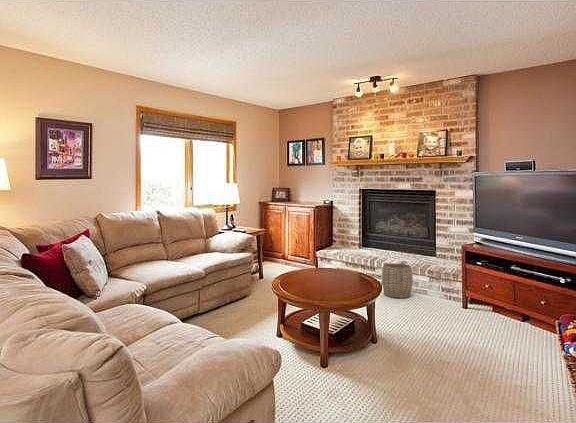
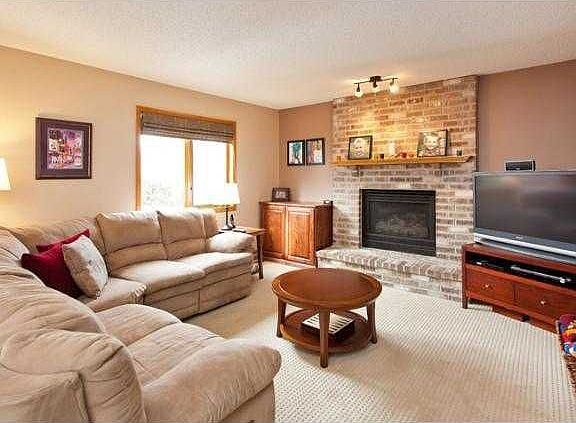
- woven basket (397, 280)
